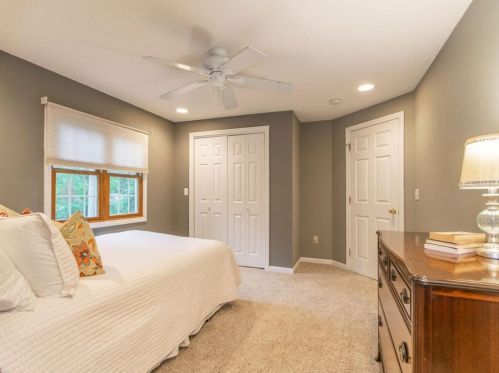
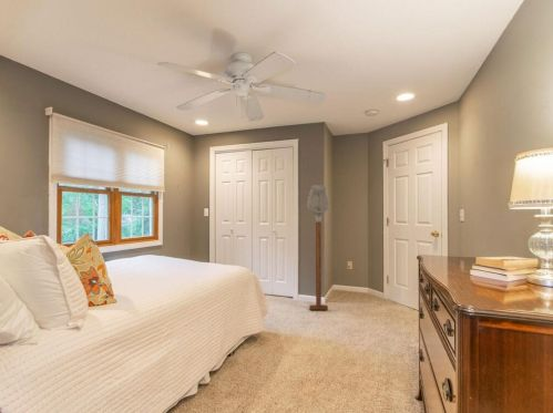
+ shovel (318, 247)
